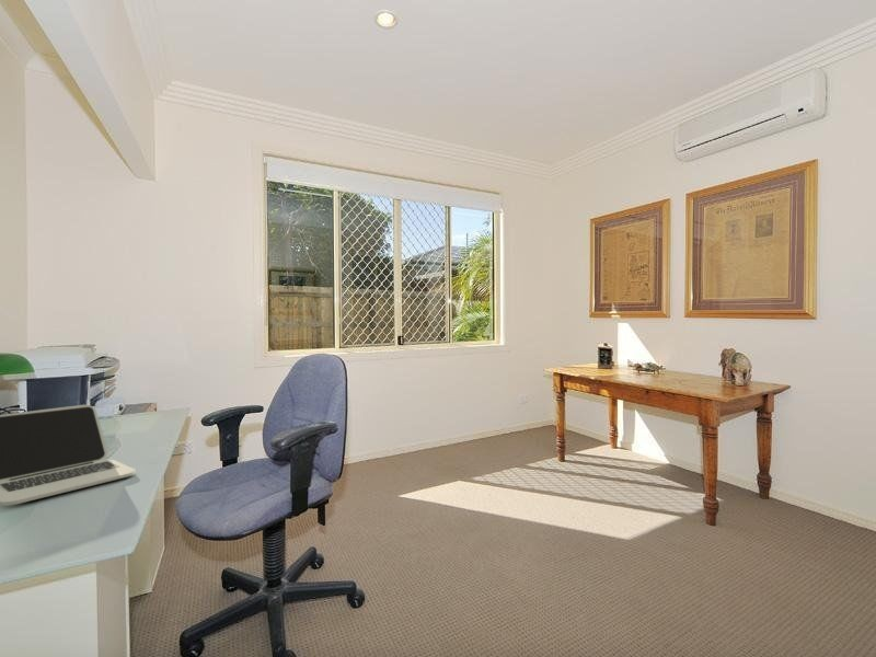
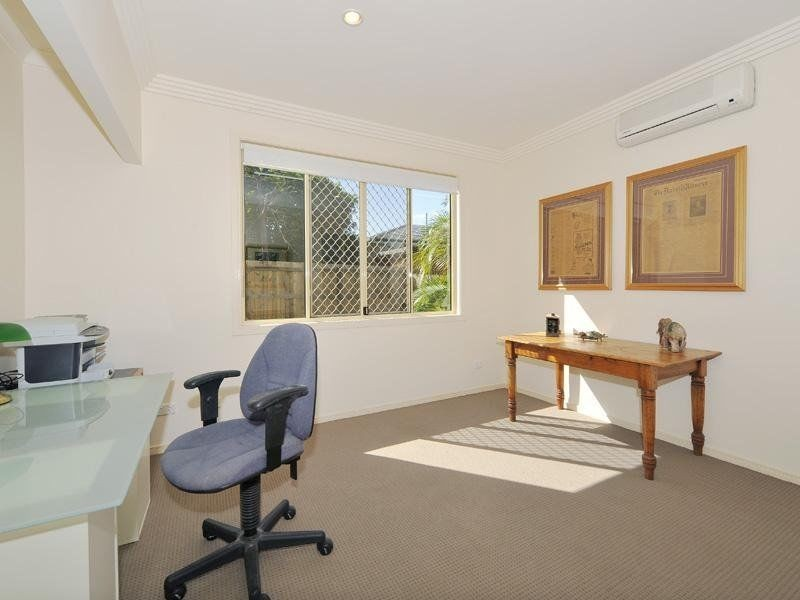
- laptop (56, 447)
